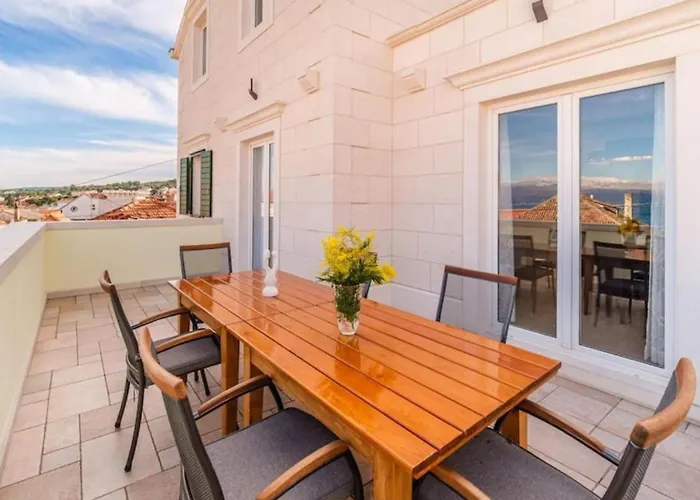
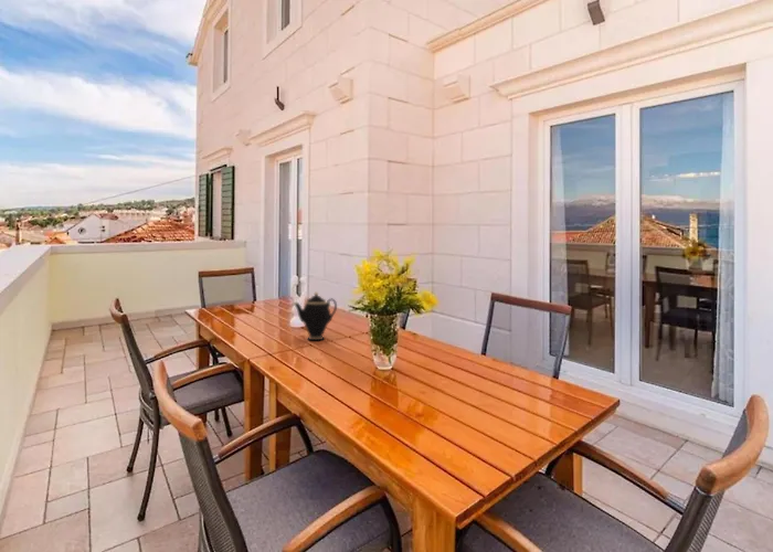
+ teapot (315, 315)
